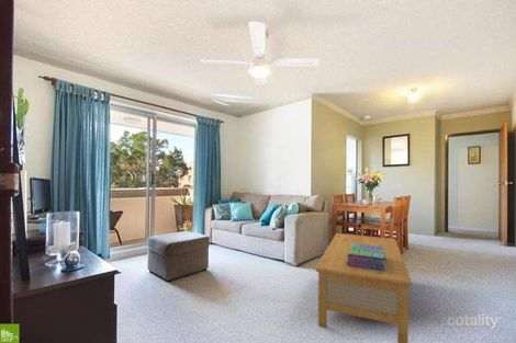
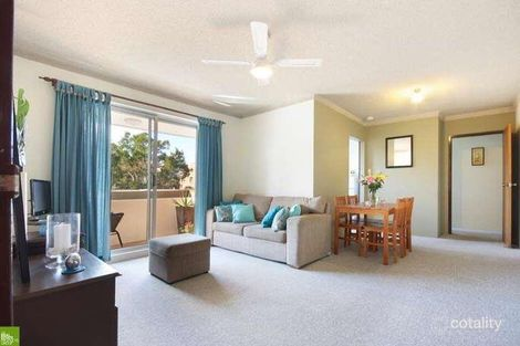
- coffee table (362, 274)
- stack of books (366, 255)
